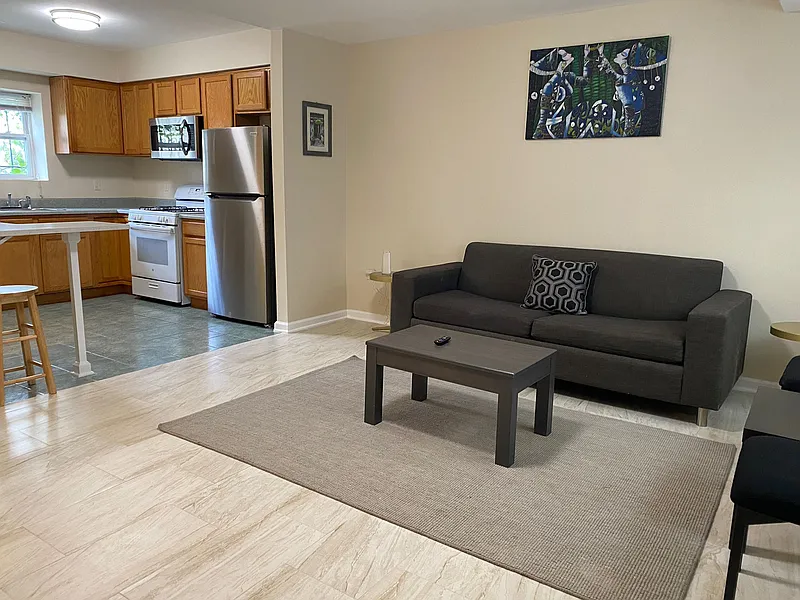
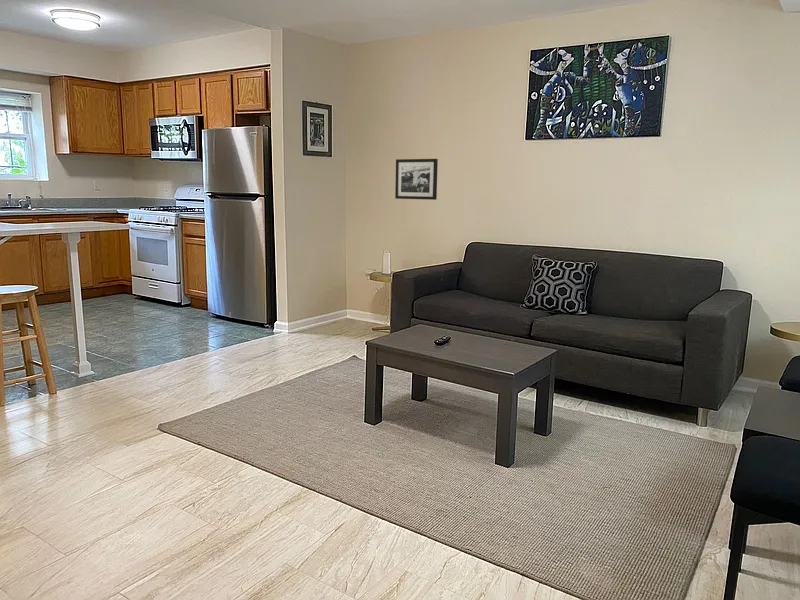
+ picture frame (415, 179)
